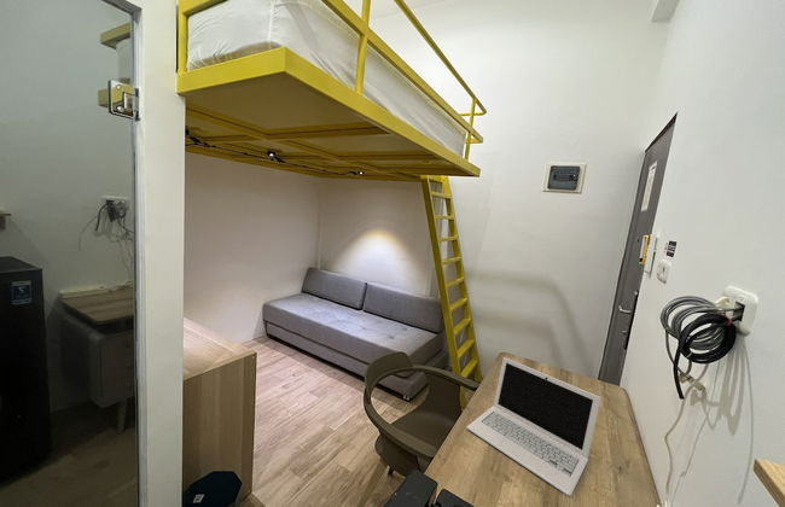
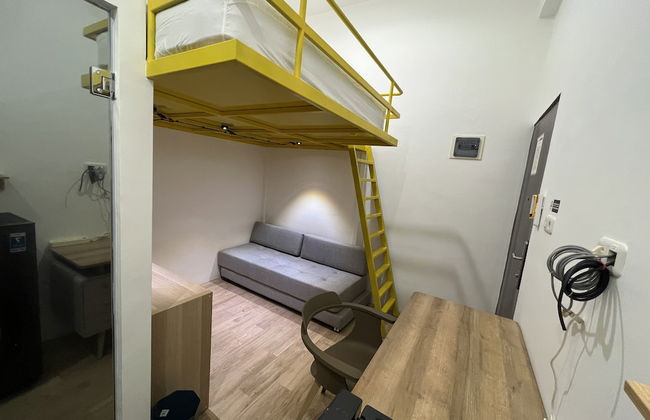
- laptop (530, 413)
